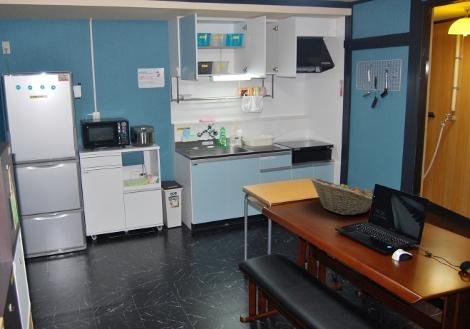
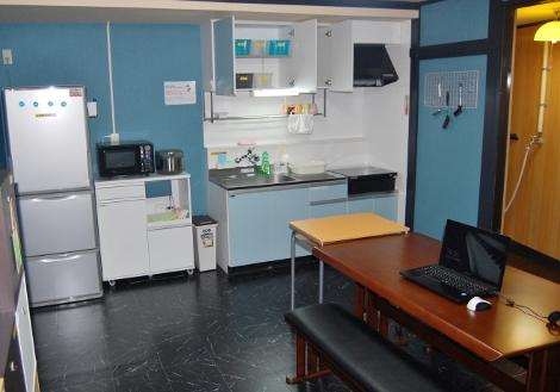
- fruit basket (341, 193)
